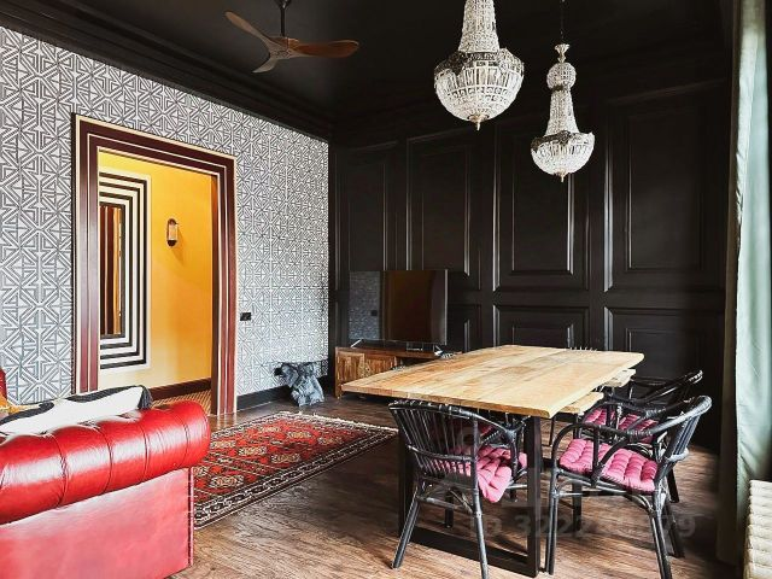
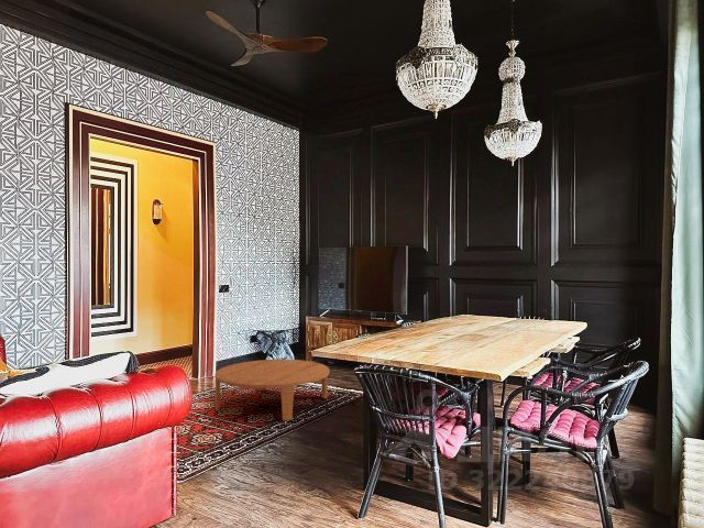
+ coffee table (273, 386)
